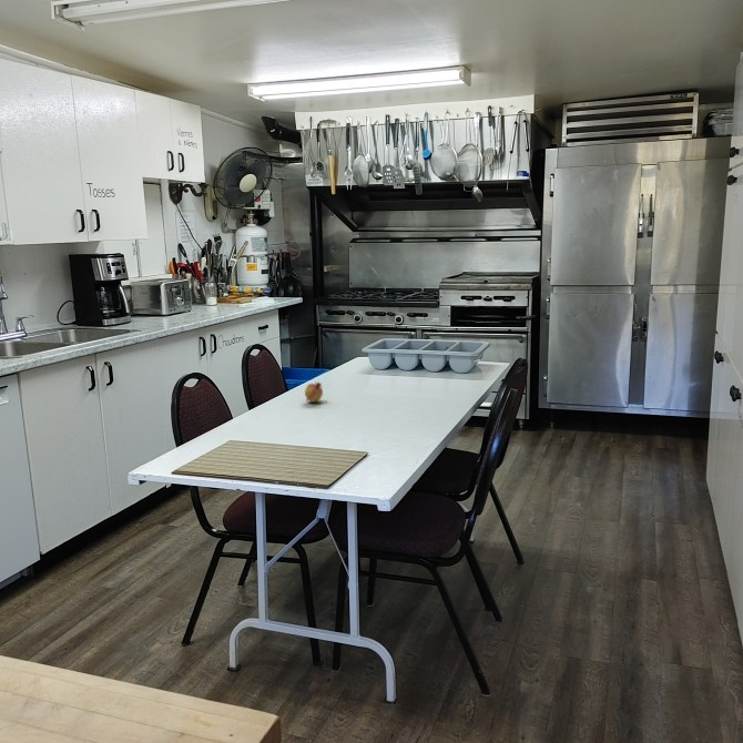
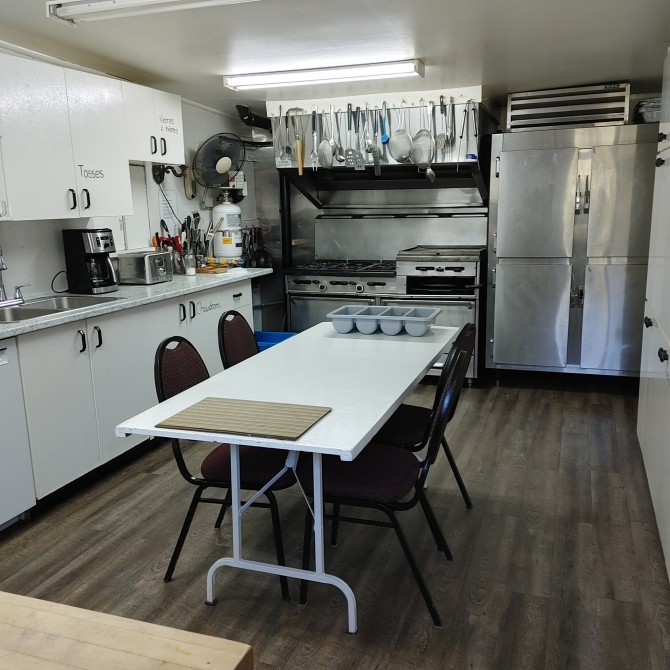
- fruit (314, 390)
